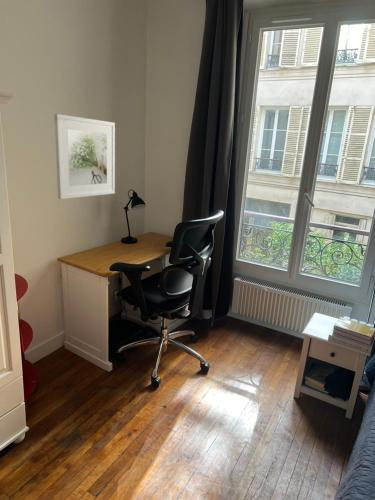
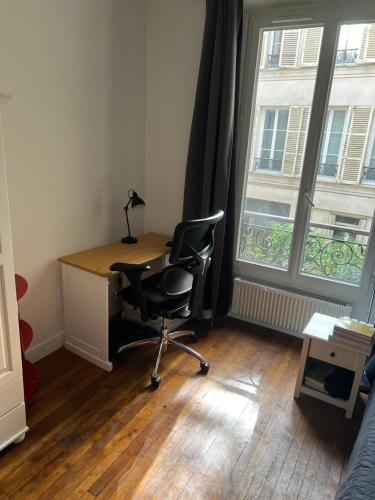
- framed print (88, 158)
